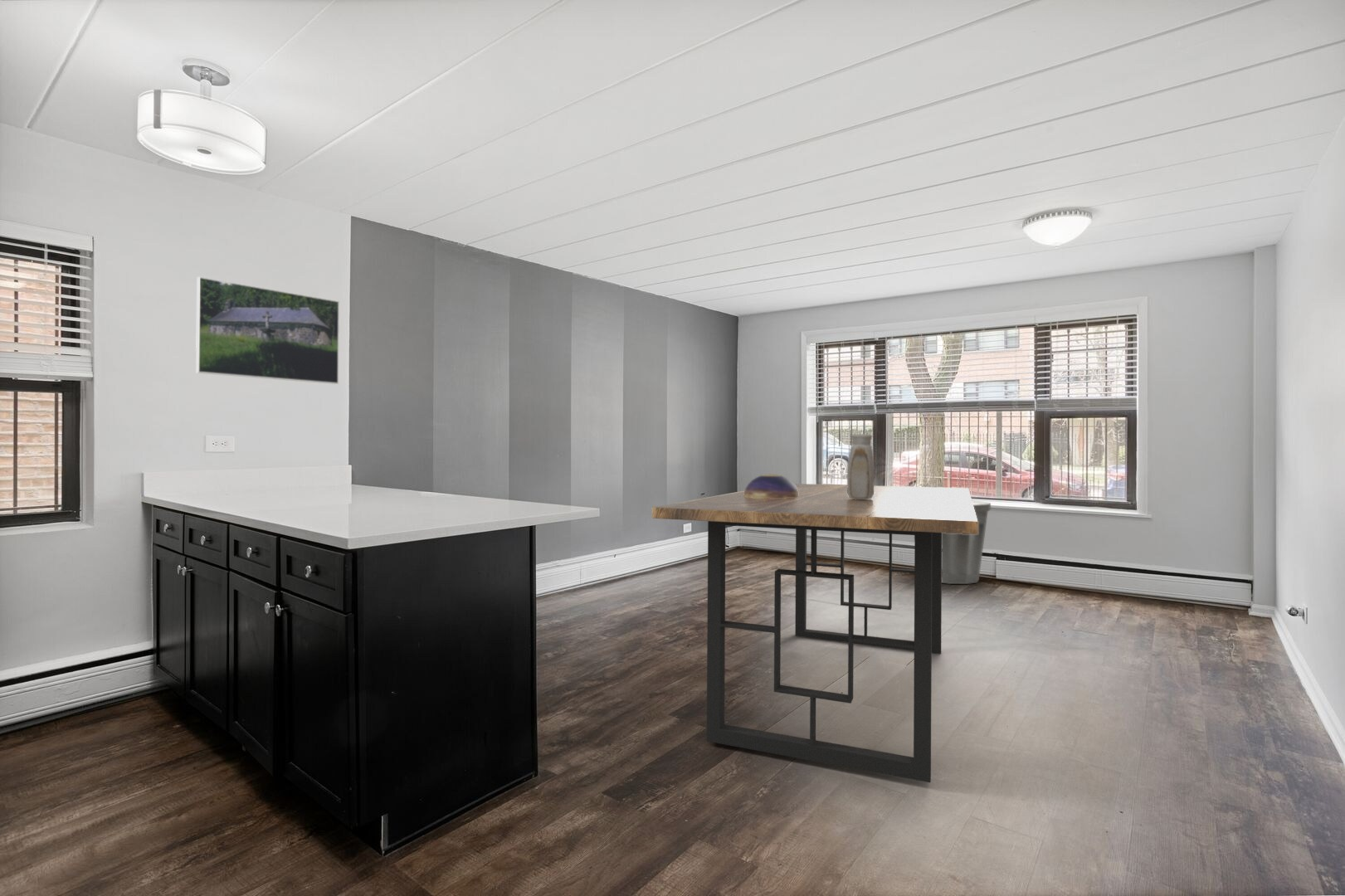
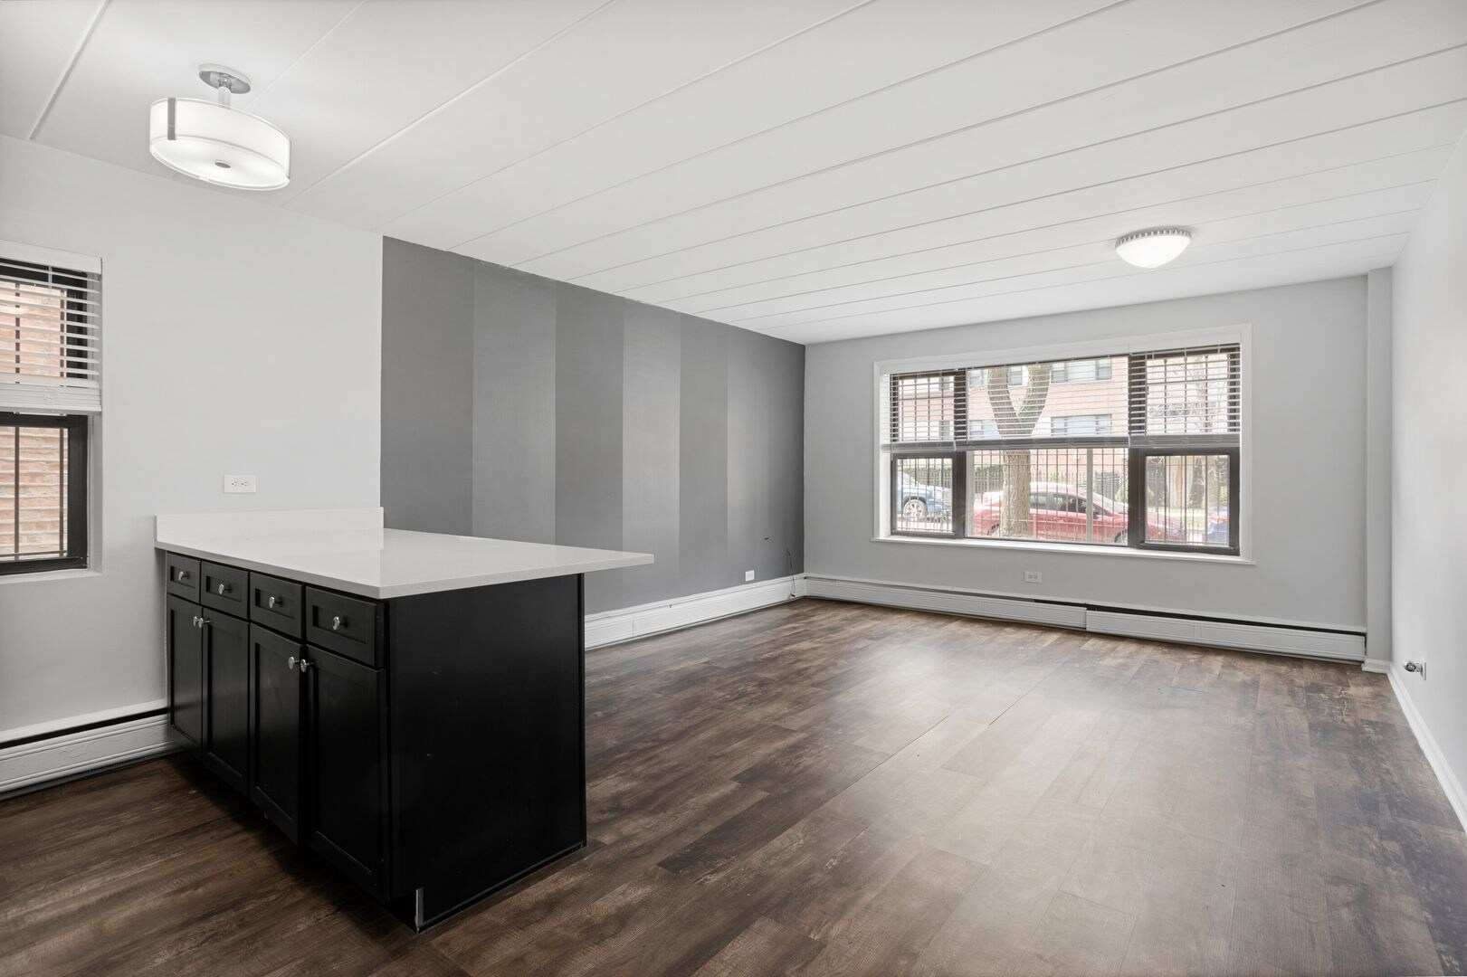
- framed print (272, 334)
- dining table (843, 592)
- vase (860, 465)
- decorative bowl (771, 485)
- trash can (948, 535)
